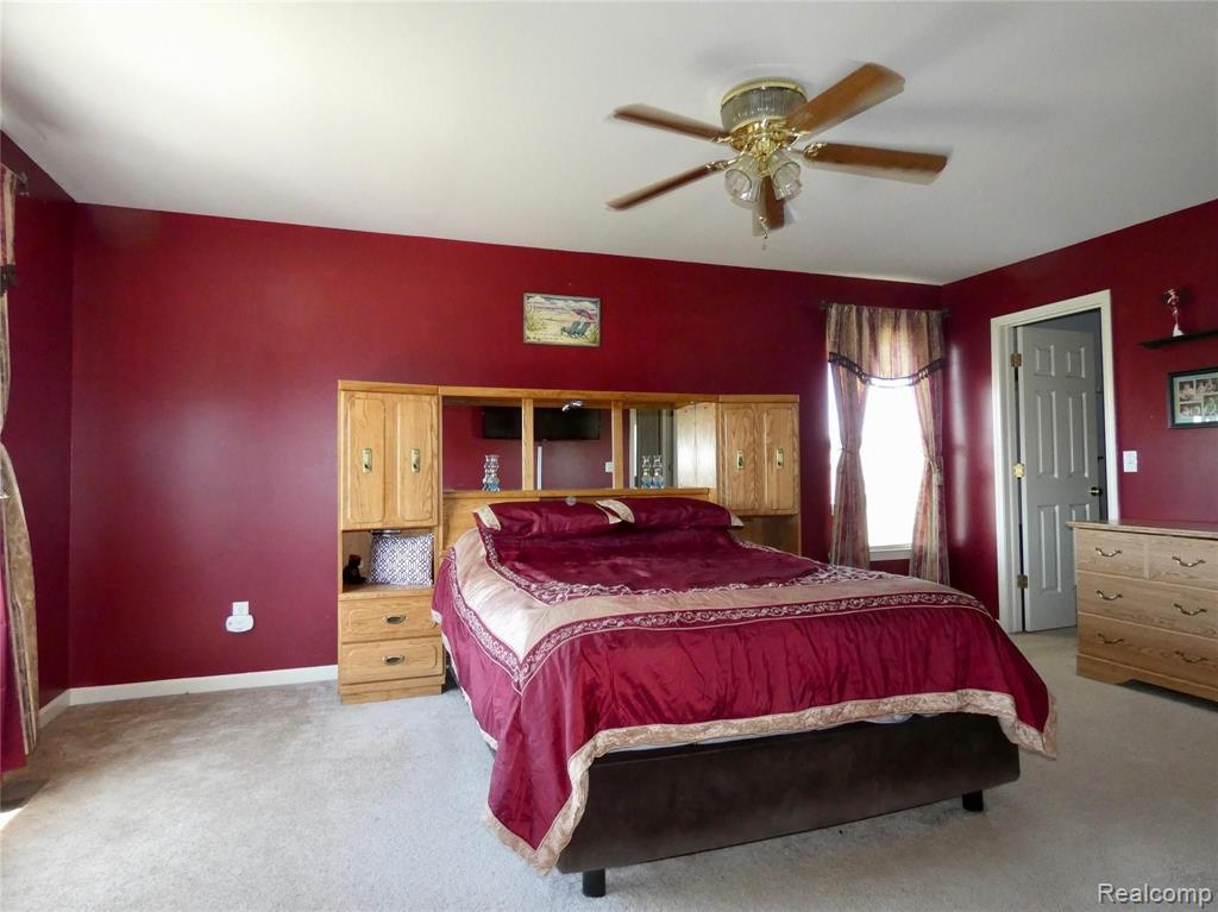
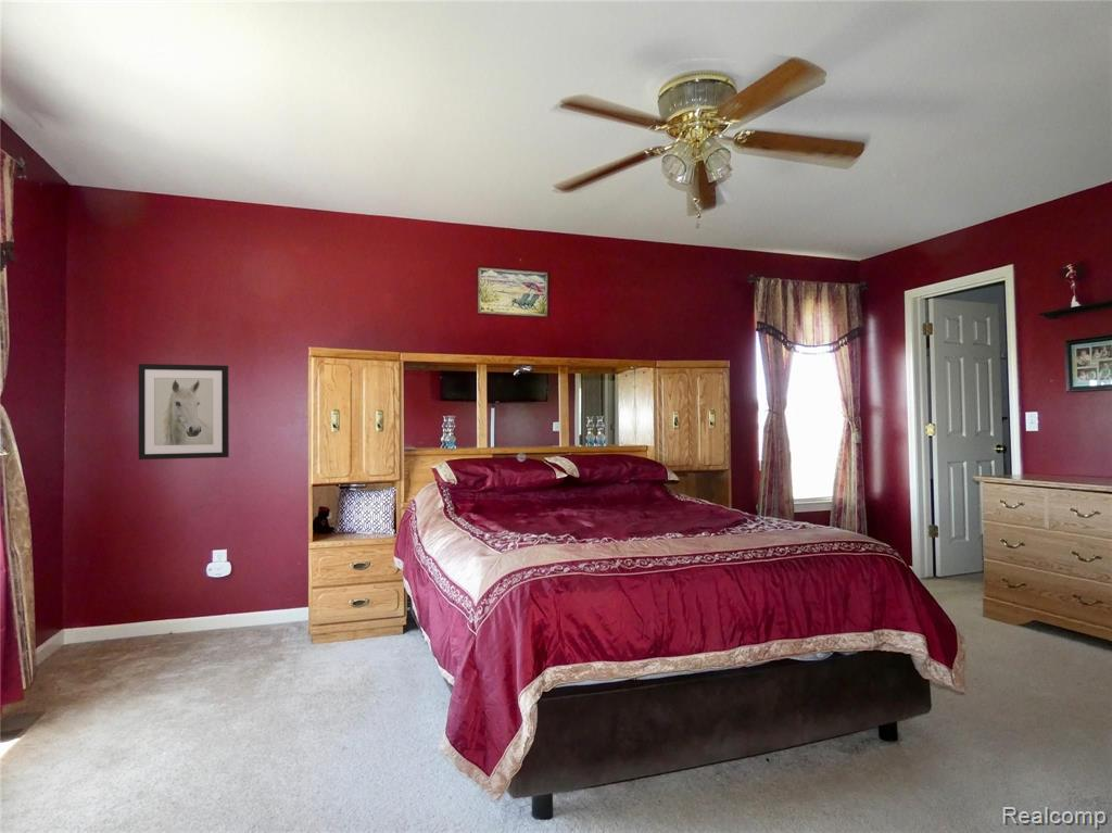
+ wall art (185, 412)
